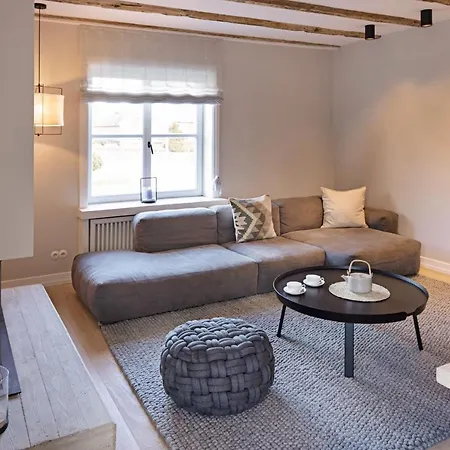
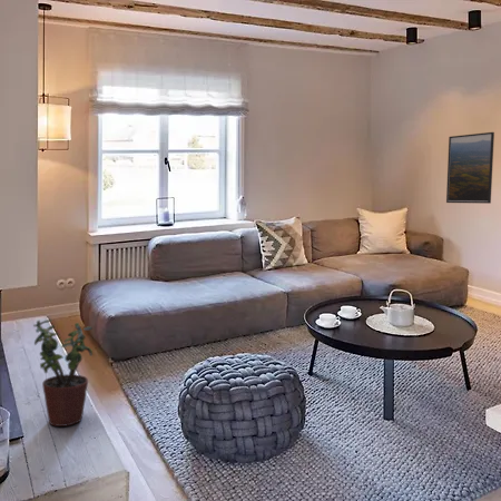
+ potted plant (68, 367)
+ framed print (469, 168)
